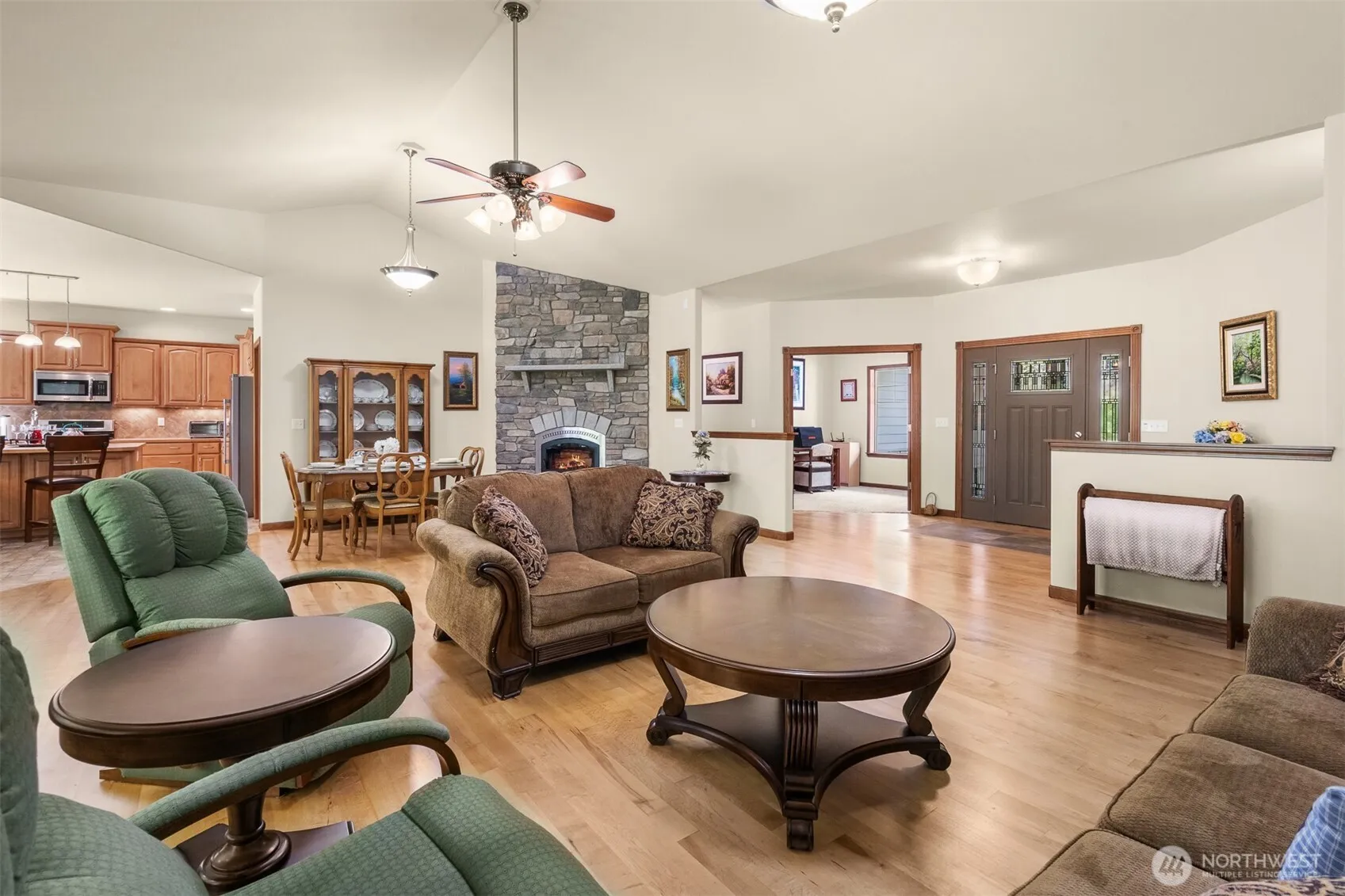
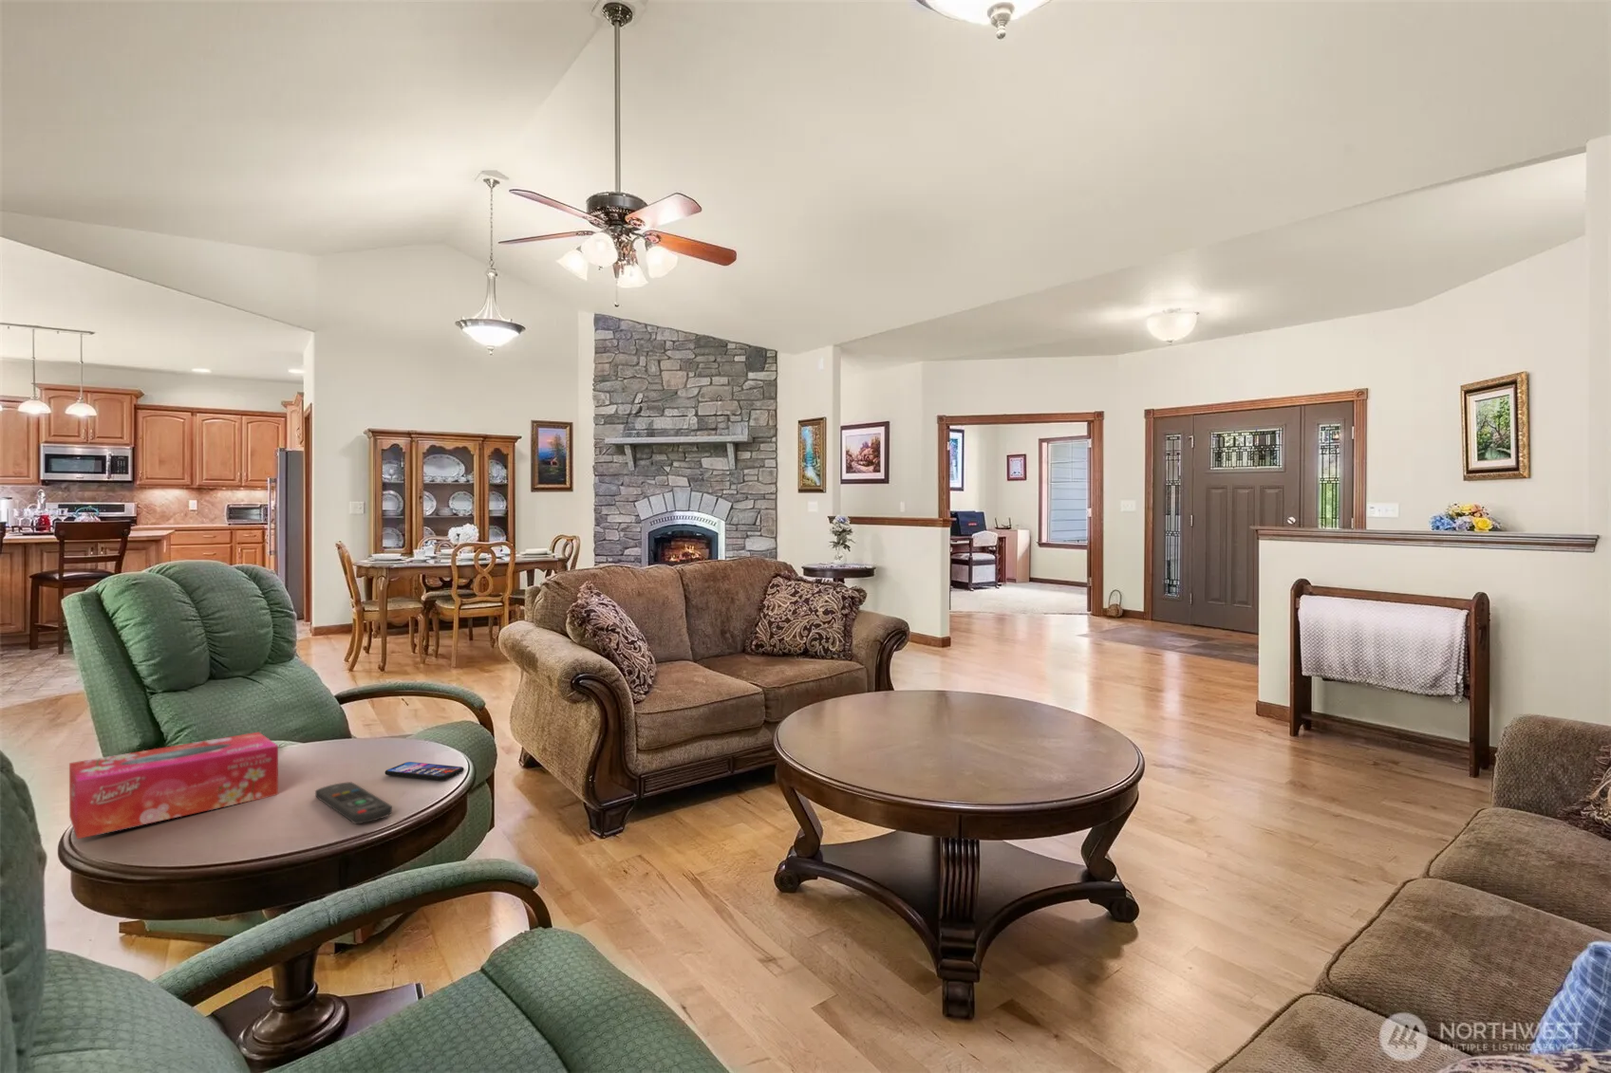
+ remote control (352, 801)
+ tissue box (177, 778)
+ smartphone (424, 770)
